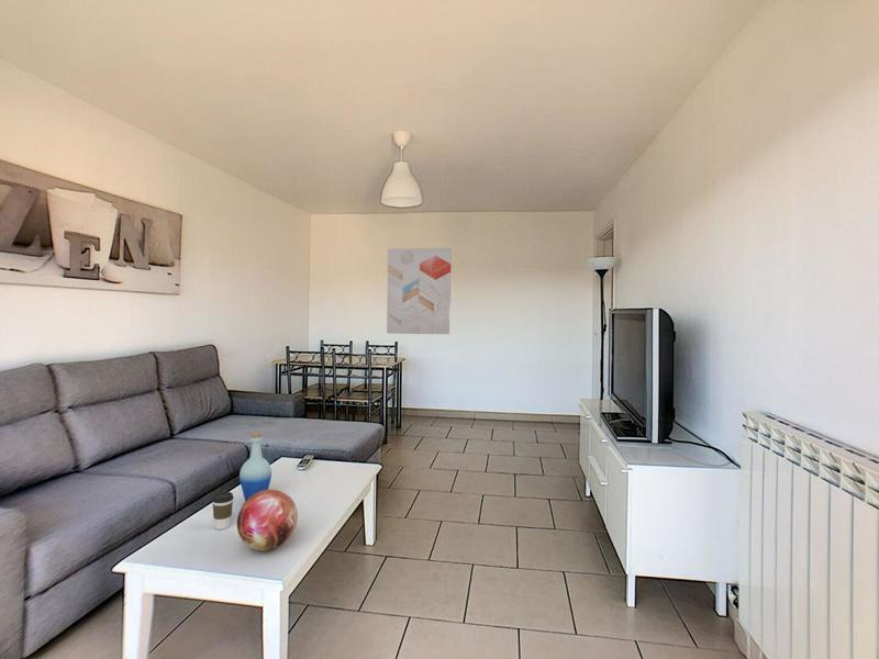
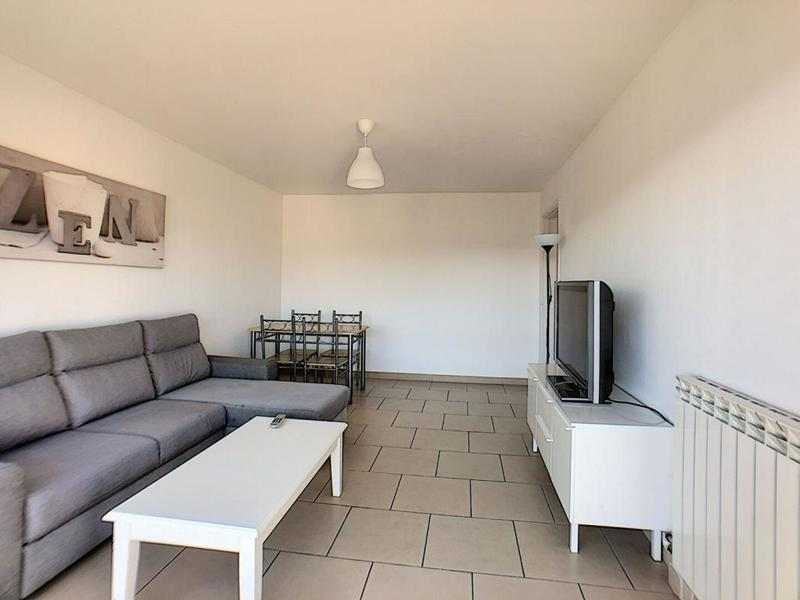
- decorative orb (267, 518)
- wall art (419, 291)
- bottle (255, 467)
- coffee cup (222, 510)
